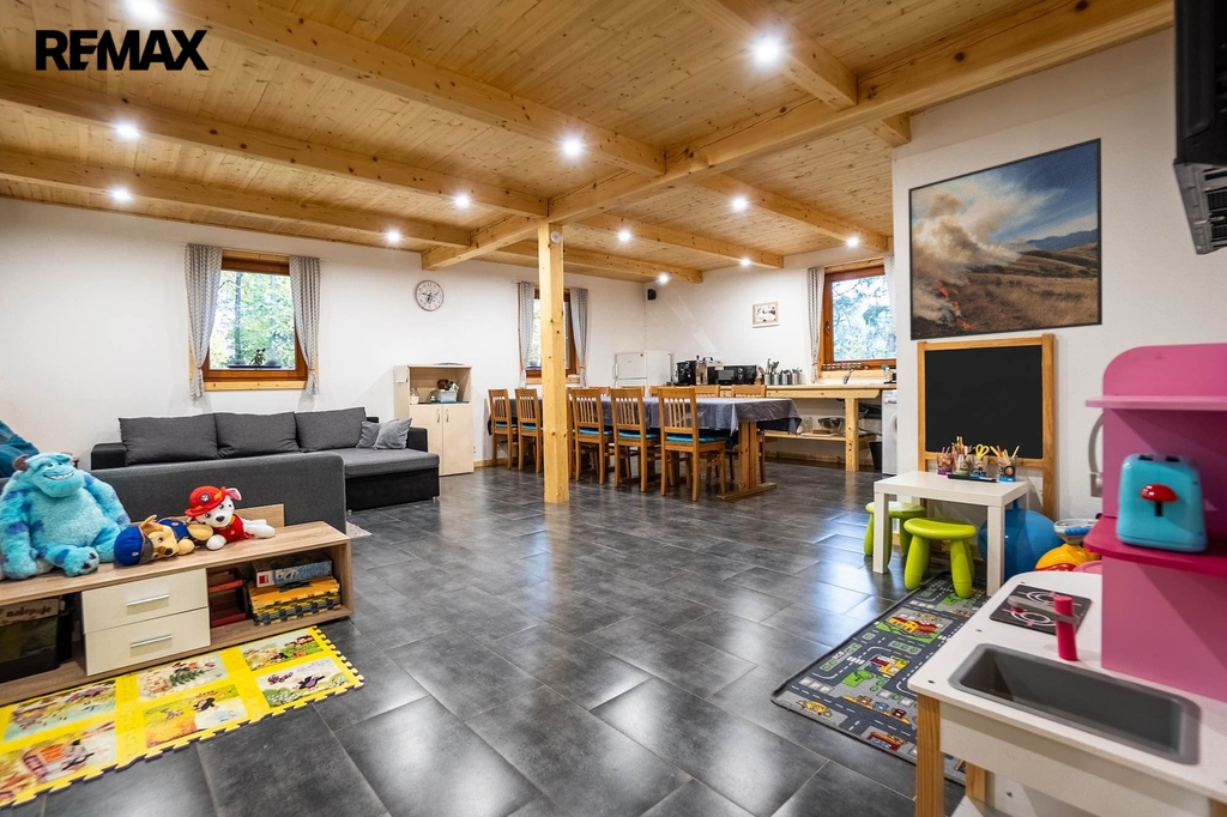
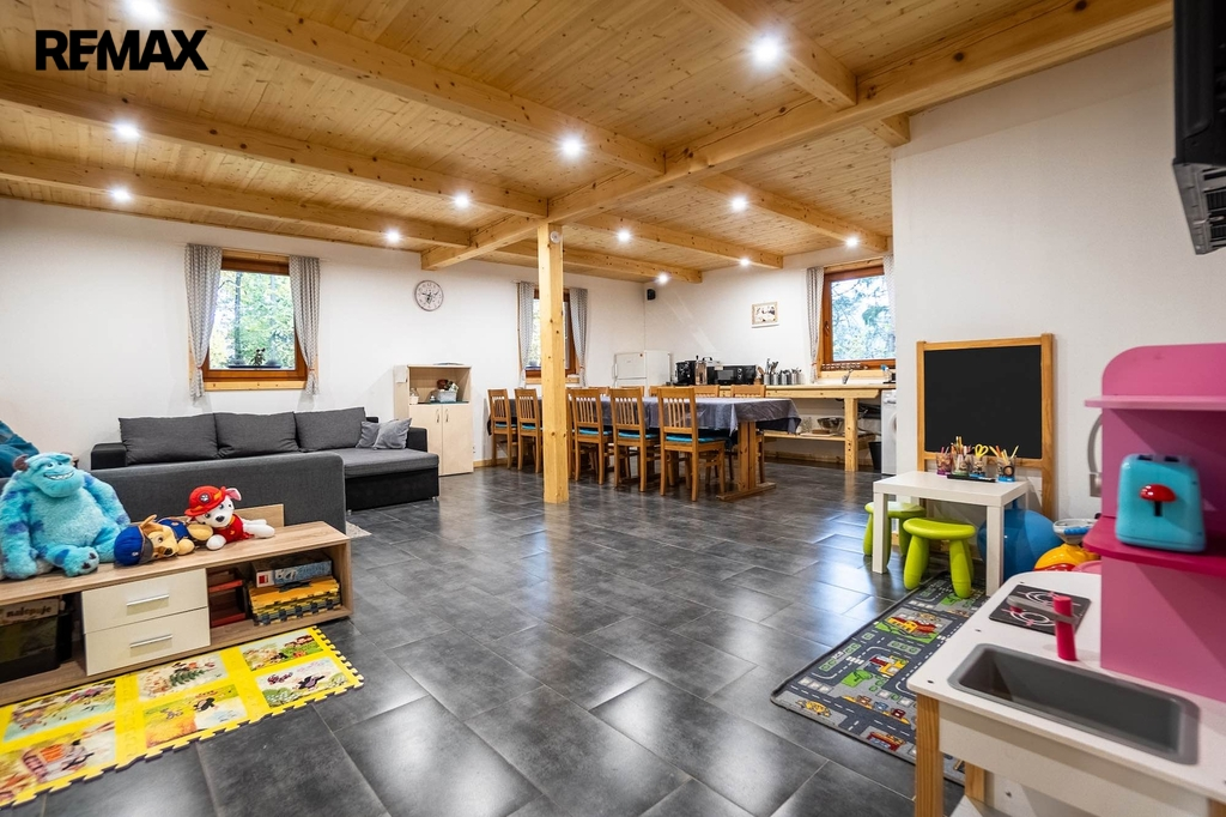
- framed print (995, 249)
